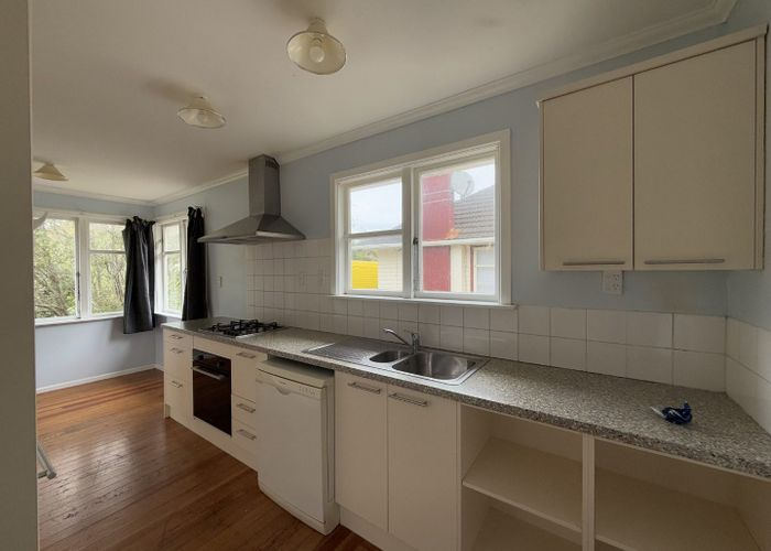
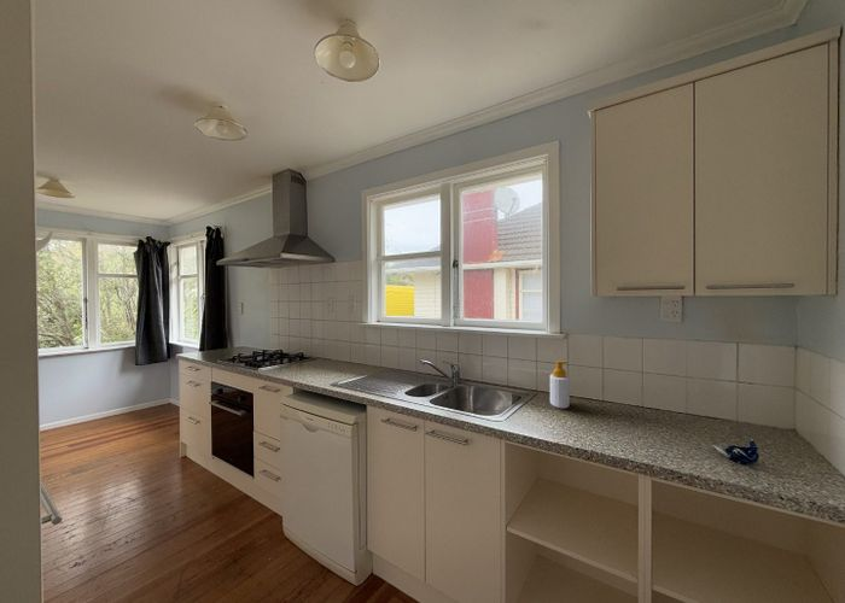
+ soap bottle (559, 382)
